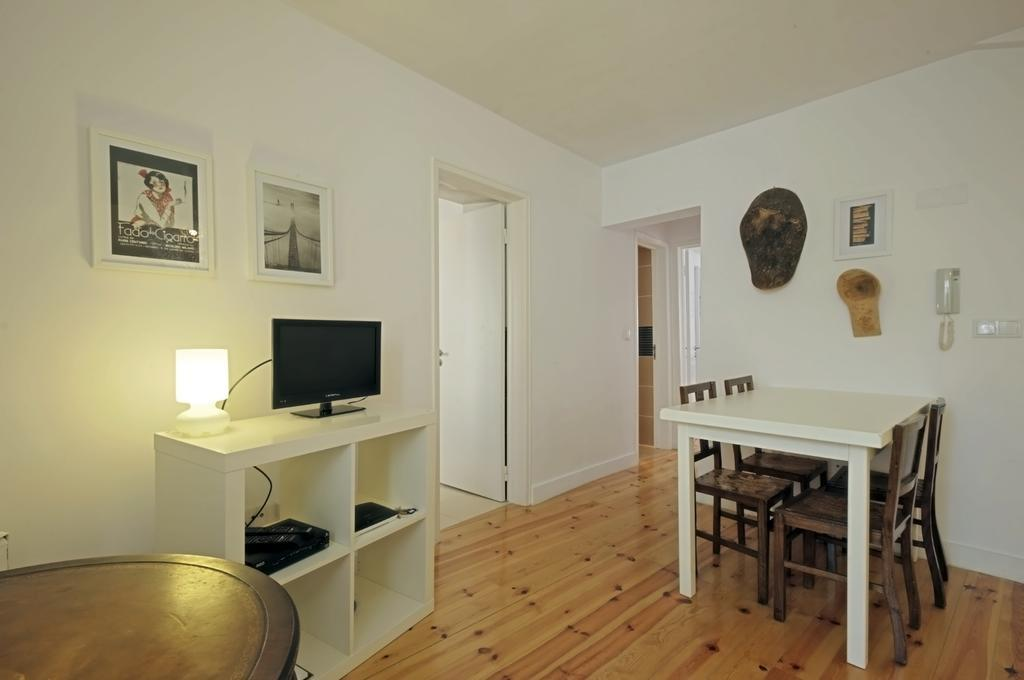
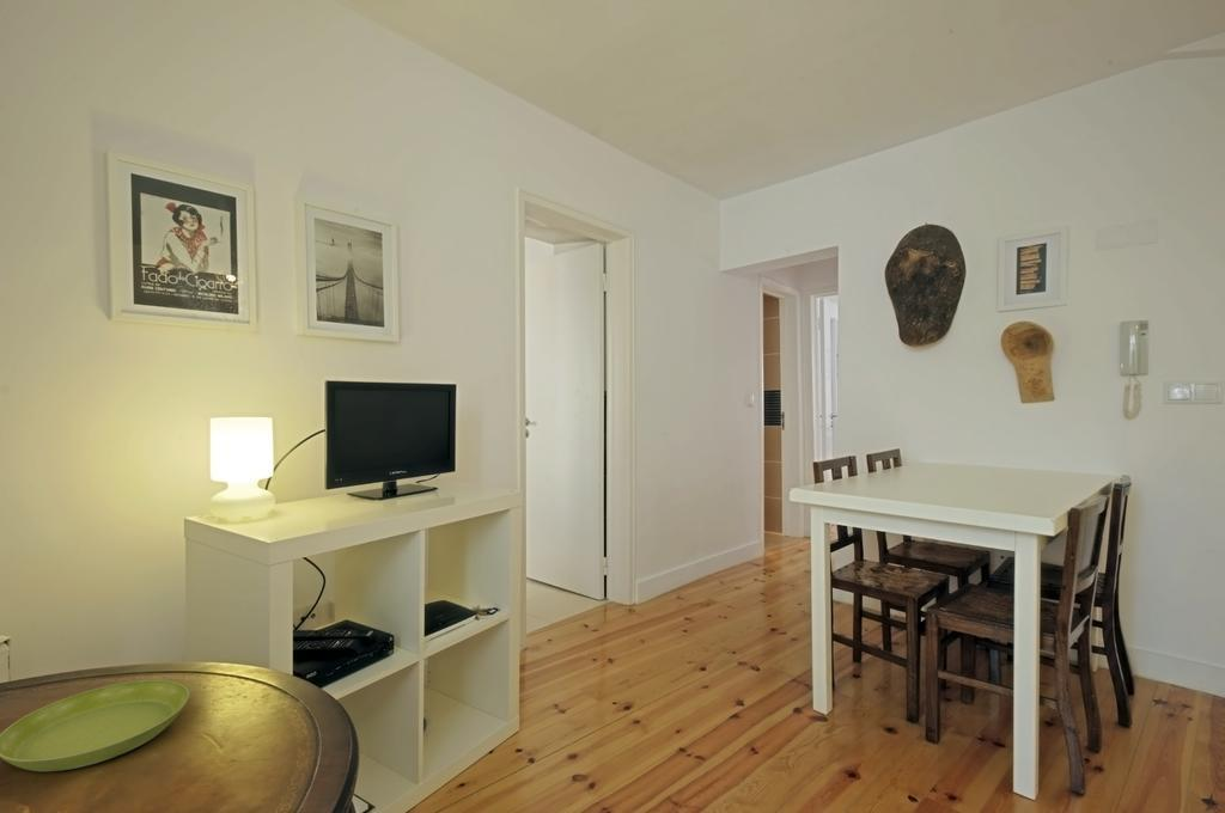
+ saucer (99, 726)
